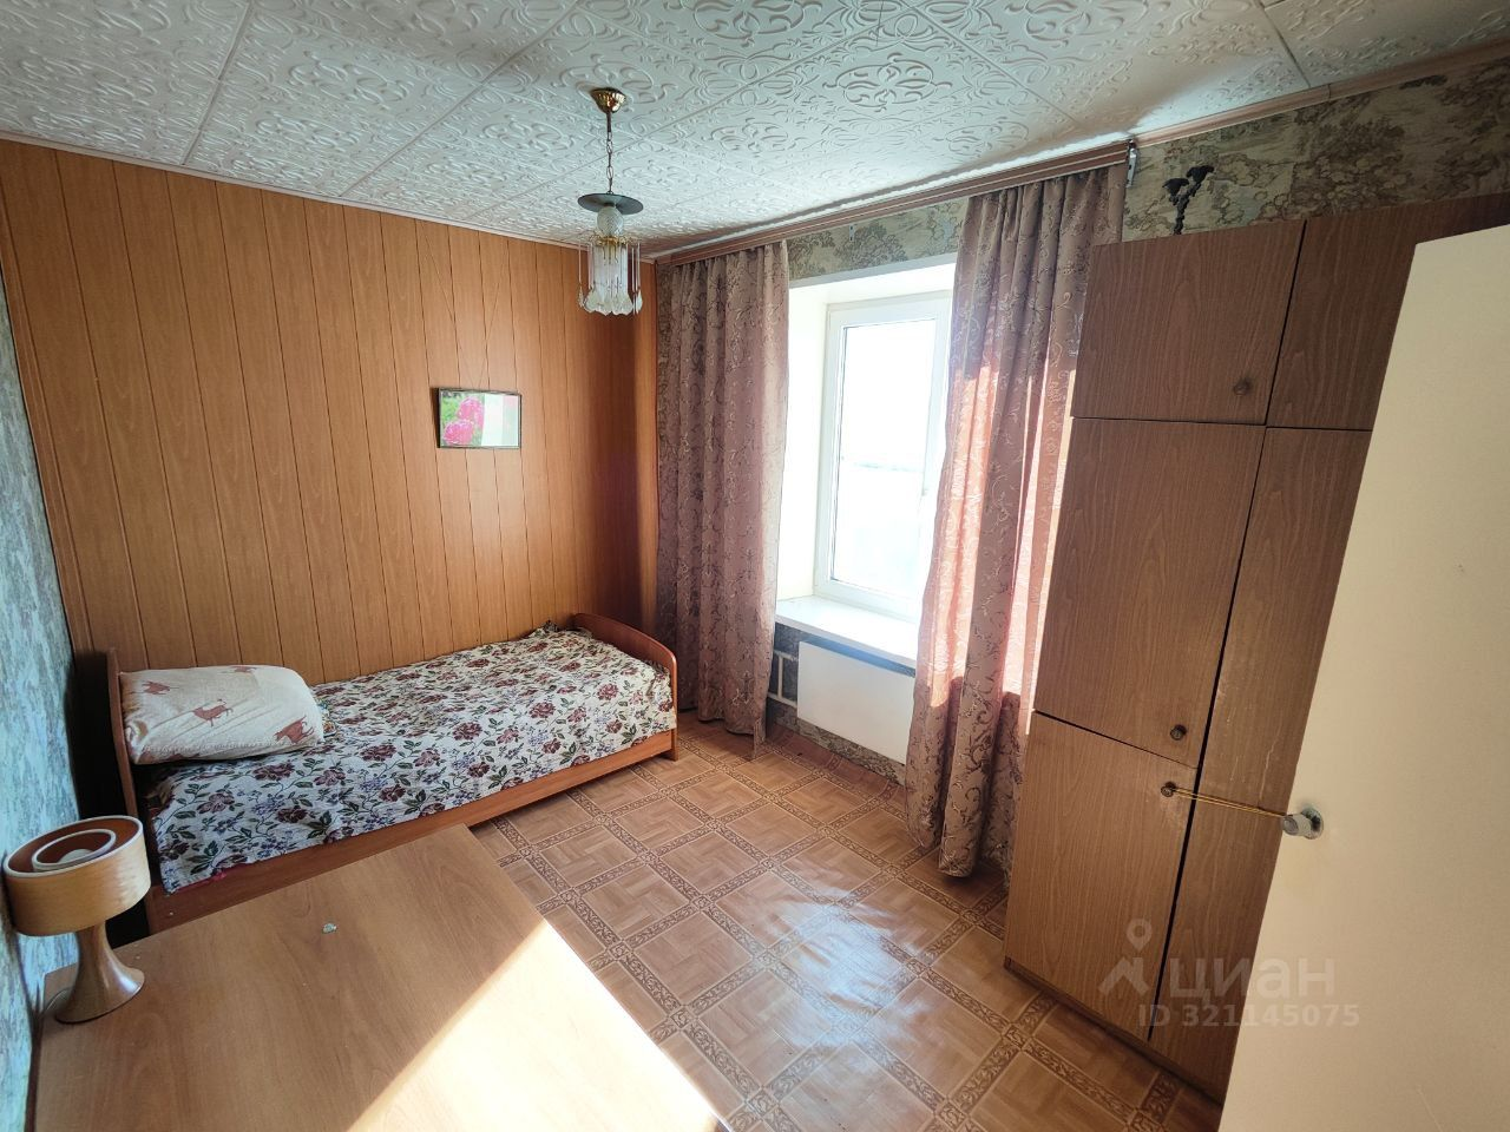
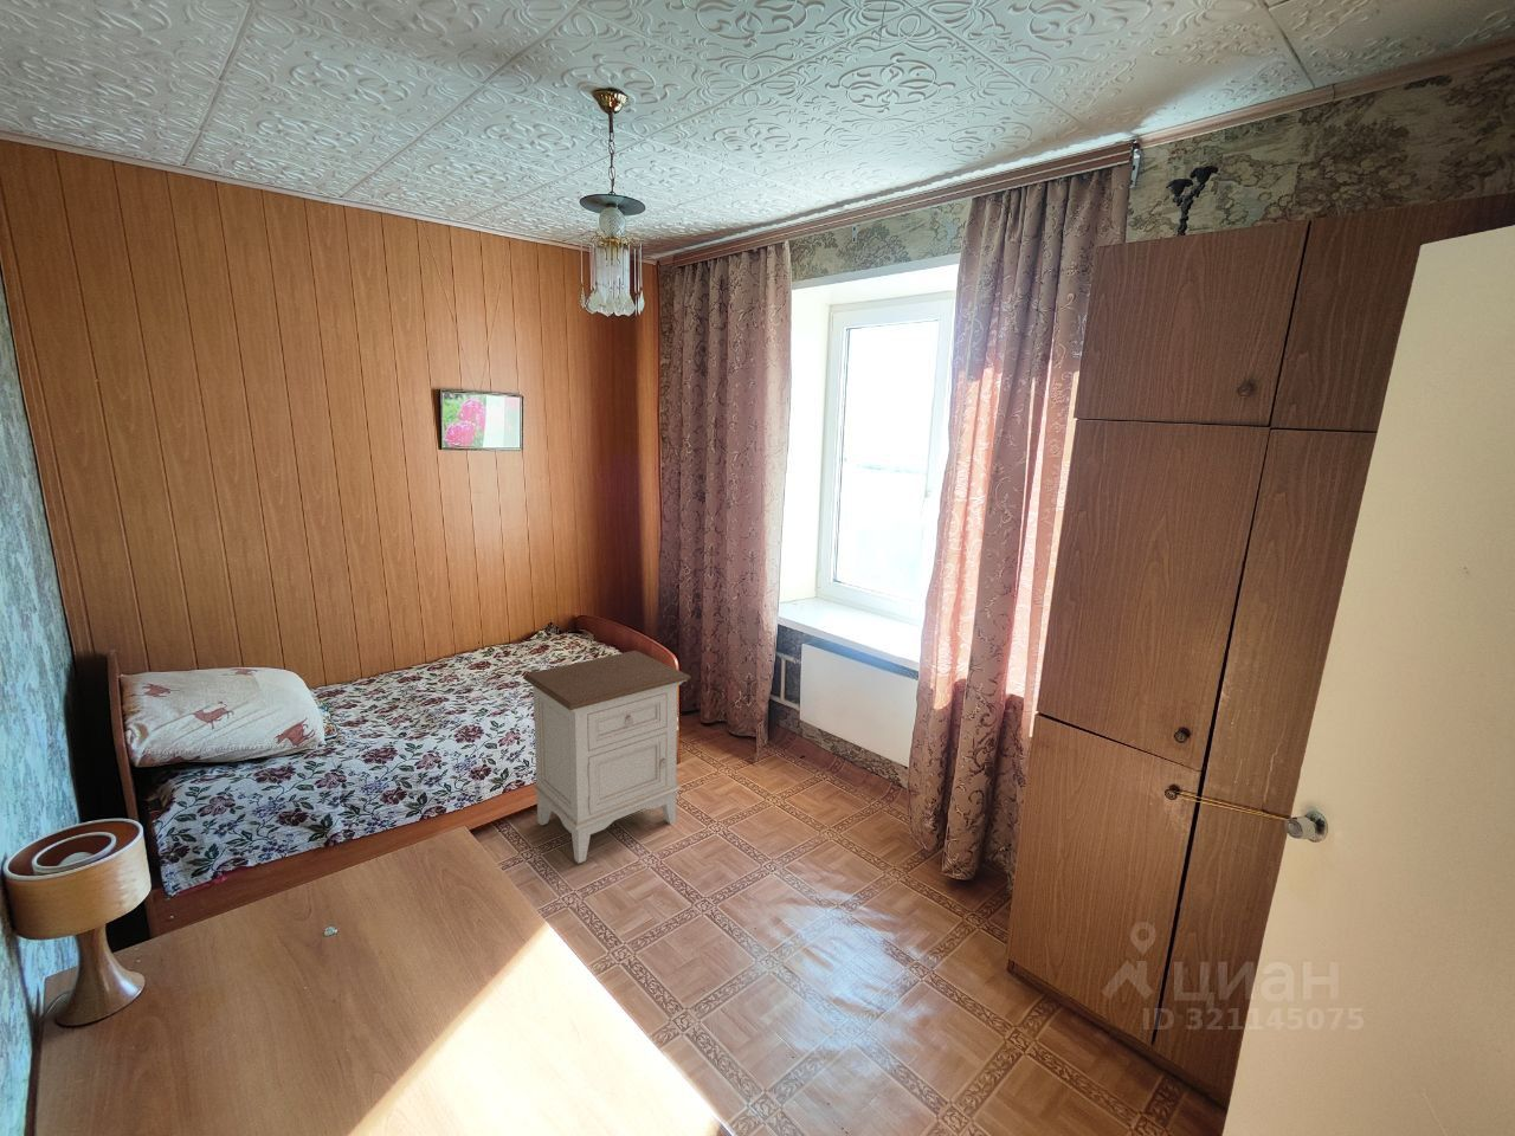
+ nightstand (608, 751)
